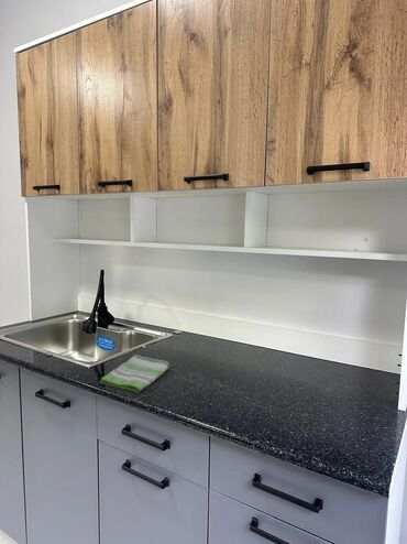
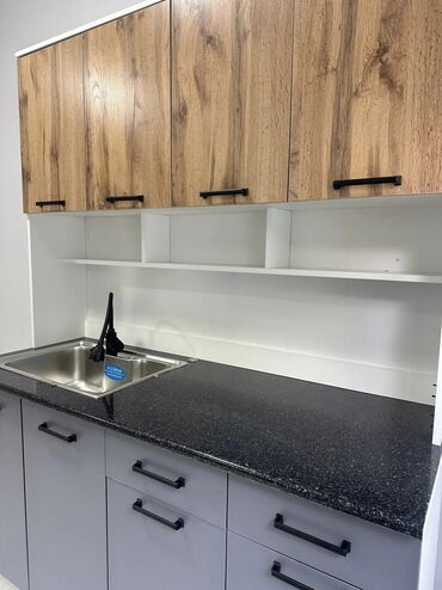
- dish towel (136, 371)
